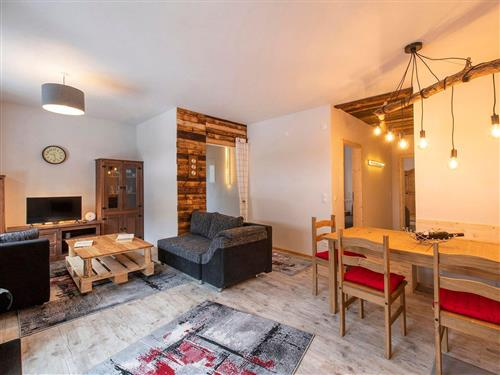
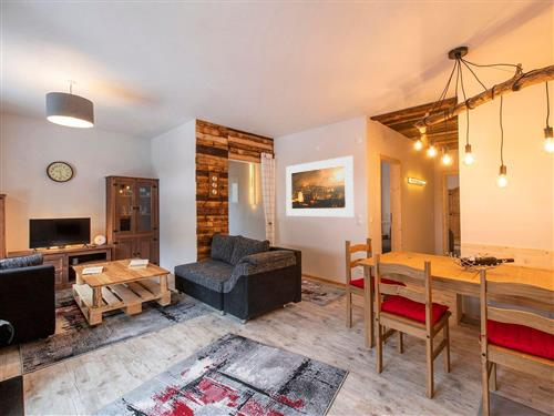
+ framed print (316, 189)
